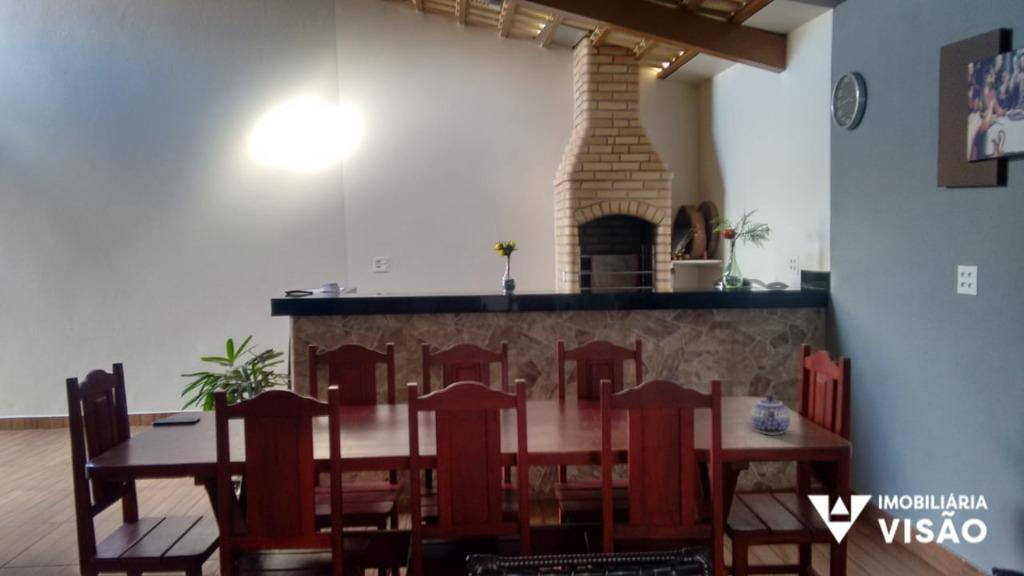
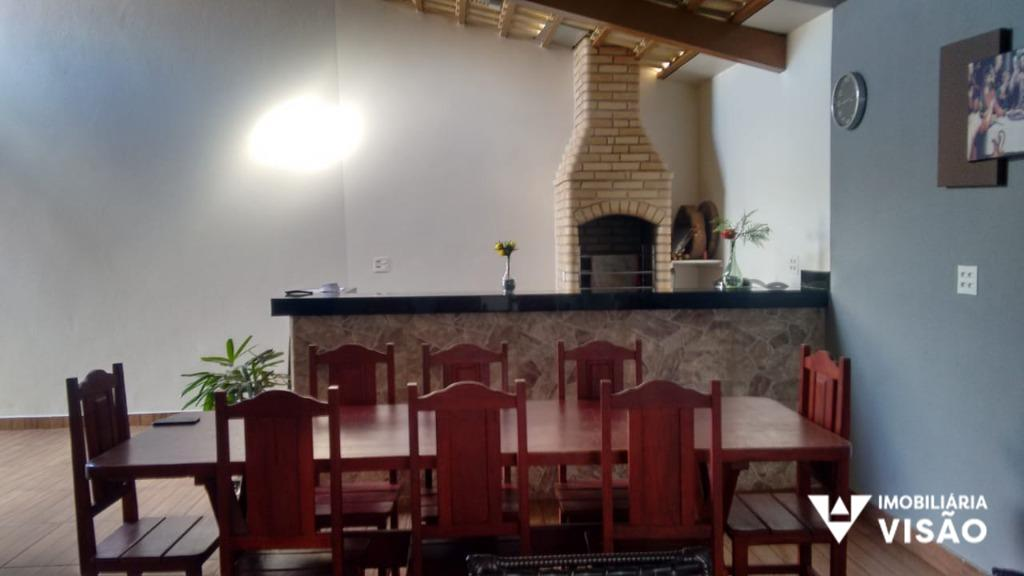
- teapot (770, 413)
